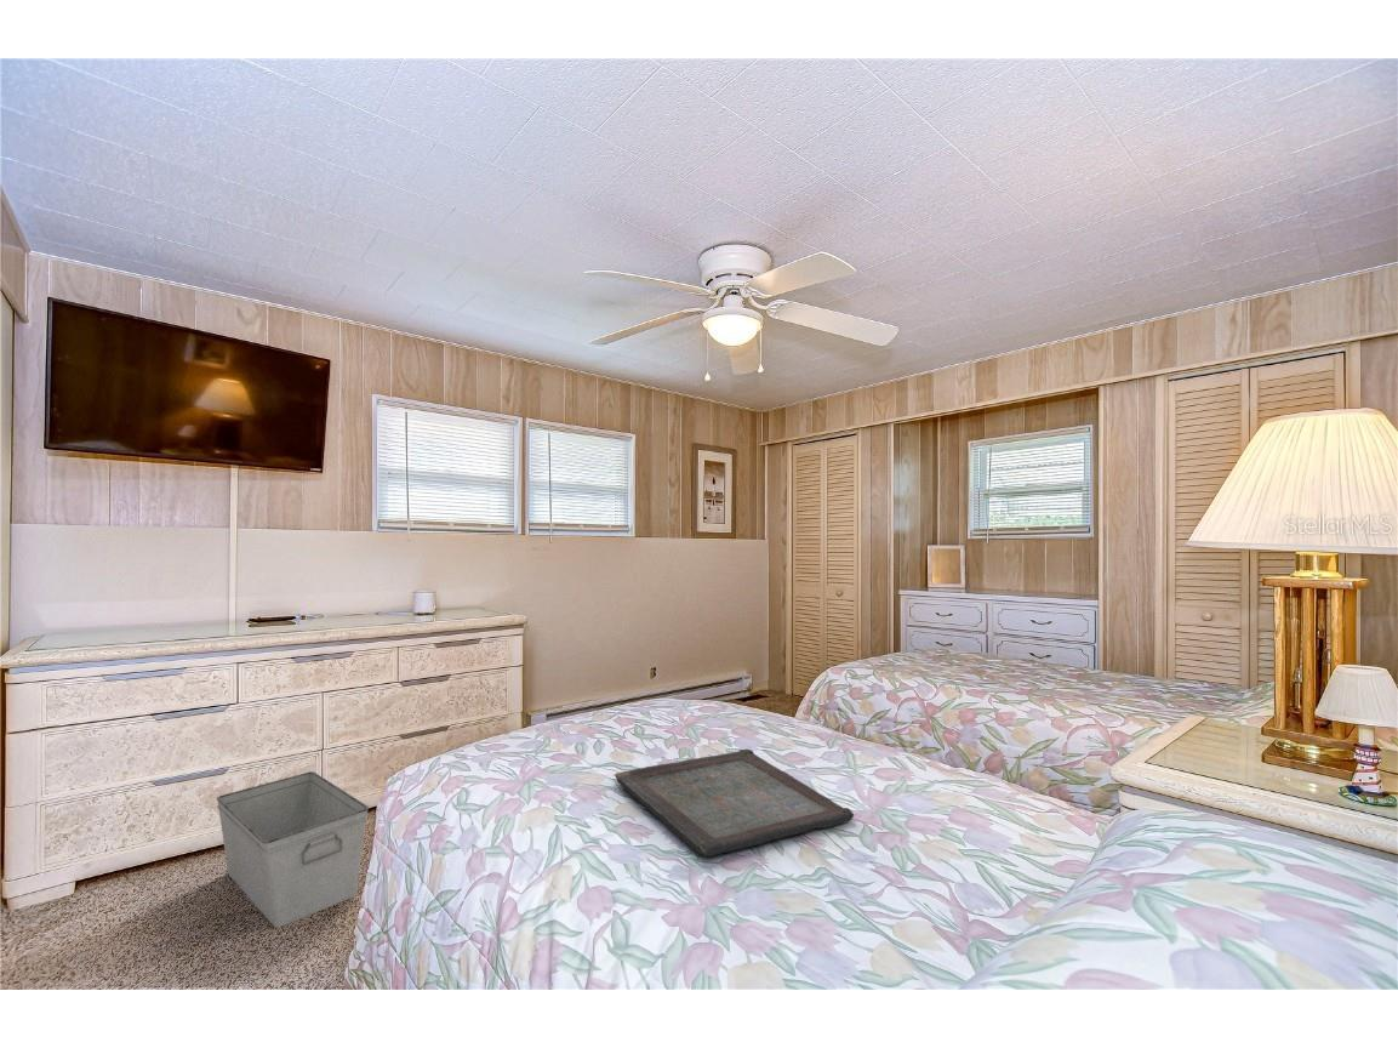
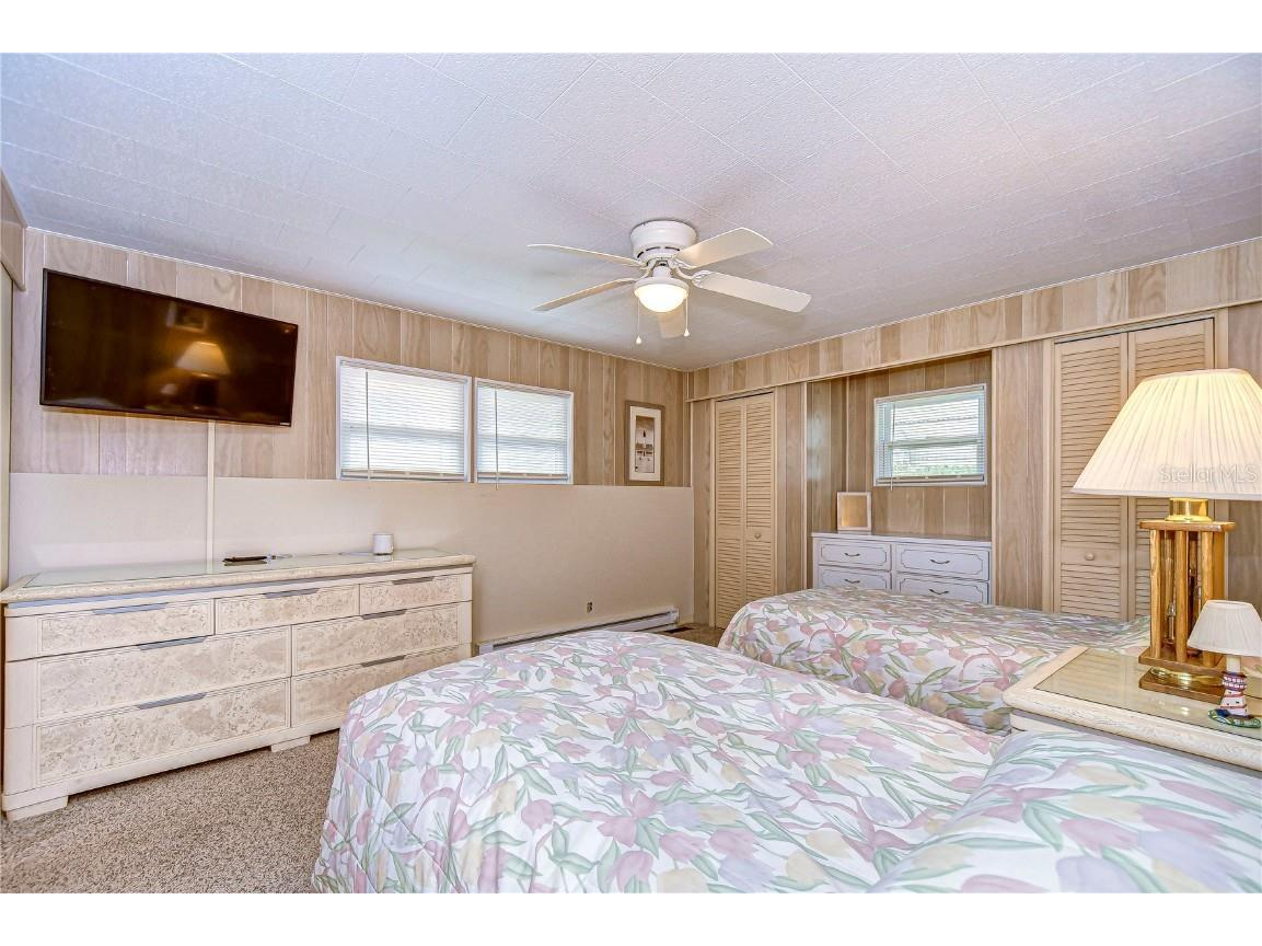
- storage bin (291, 842)
- serving tray (726, 793)
